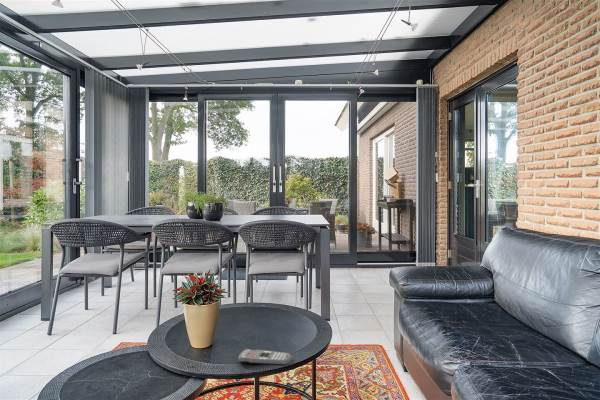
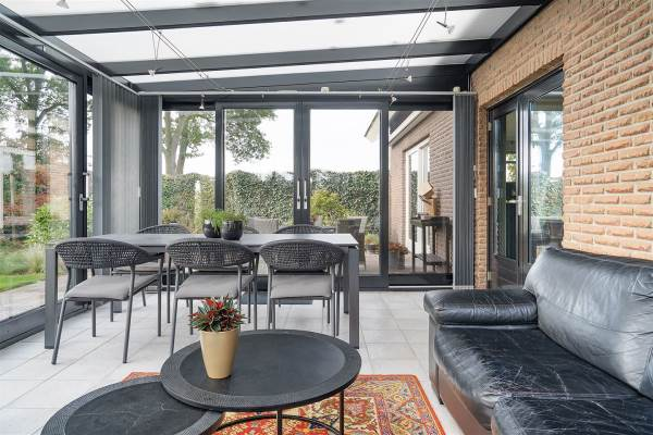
- remote control (265, 357)
